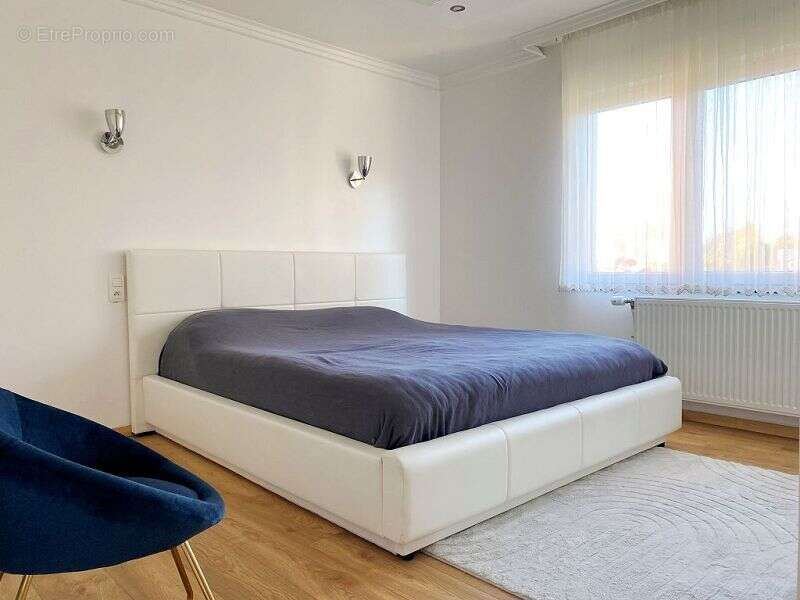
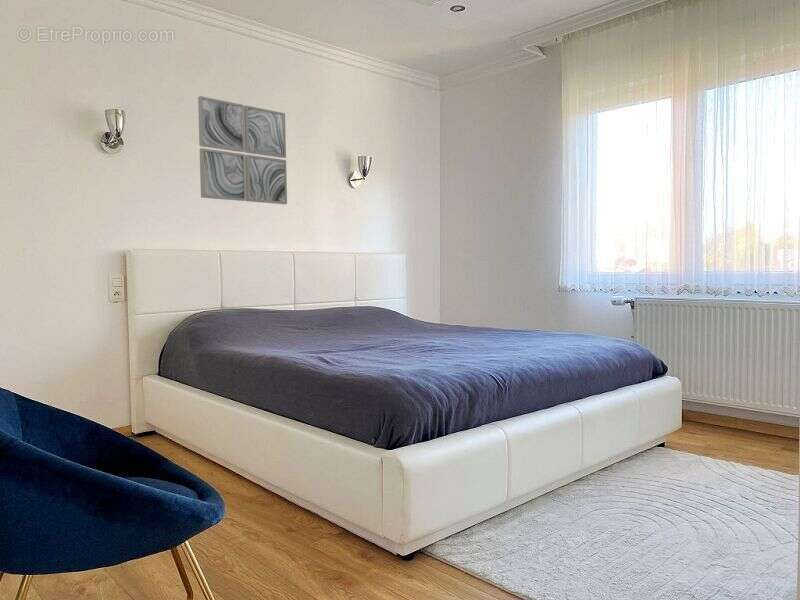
+ wall art (245, 152)
